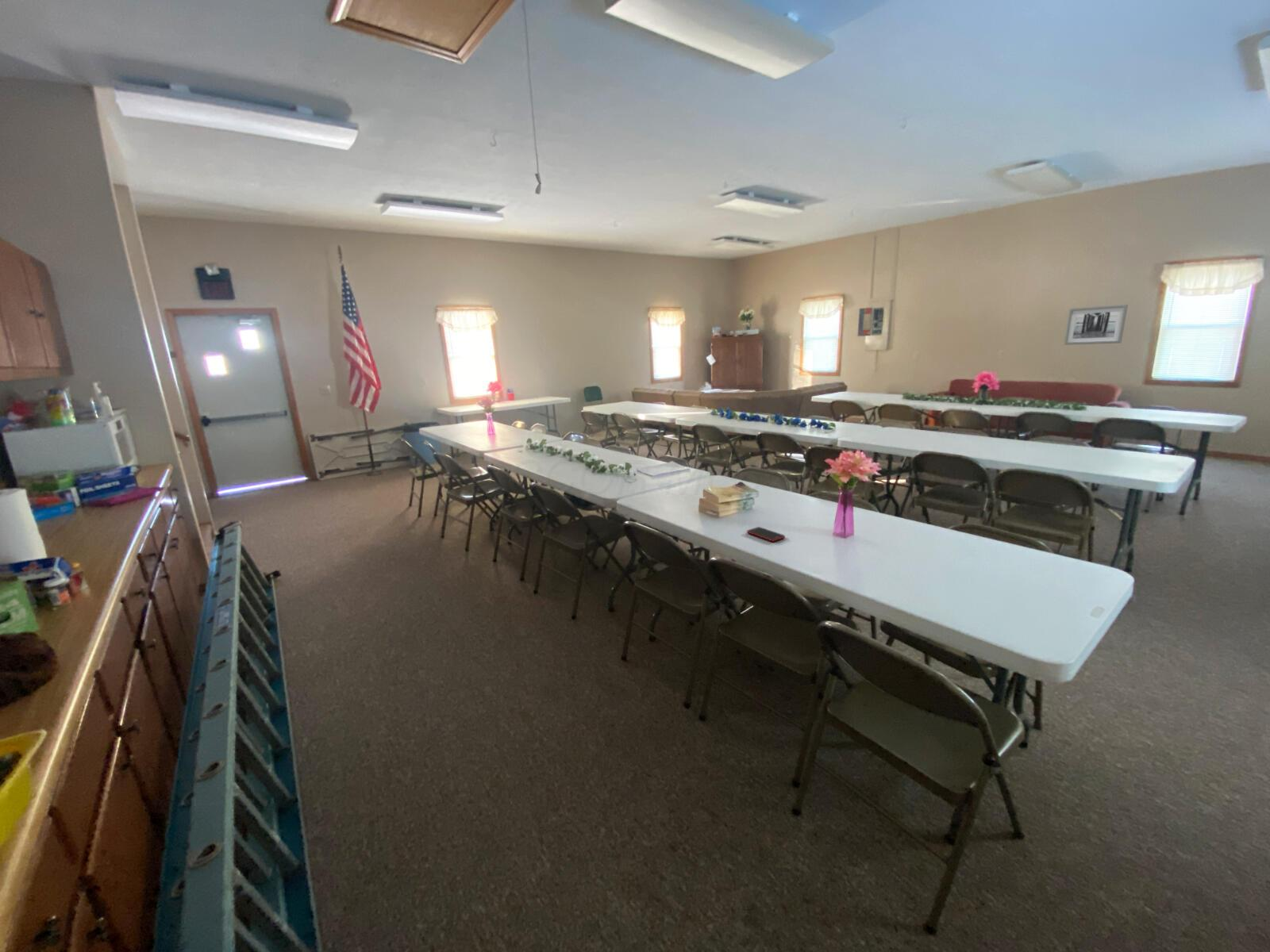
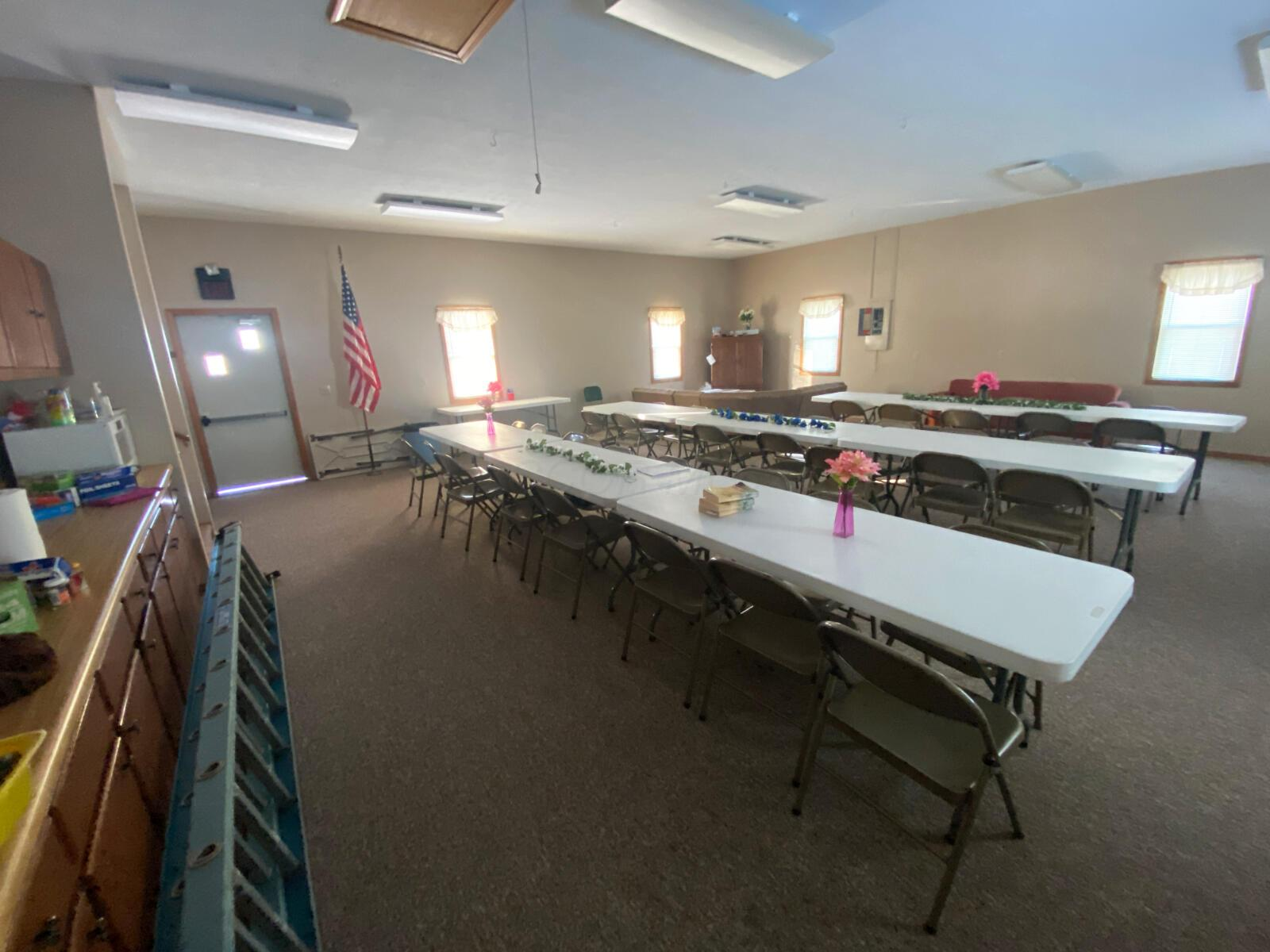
- cell phone (765, 534)
- wall art (1095, 325)
